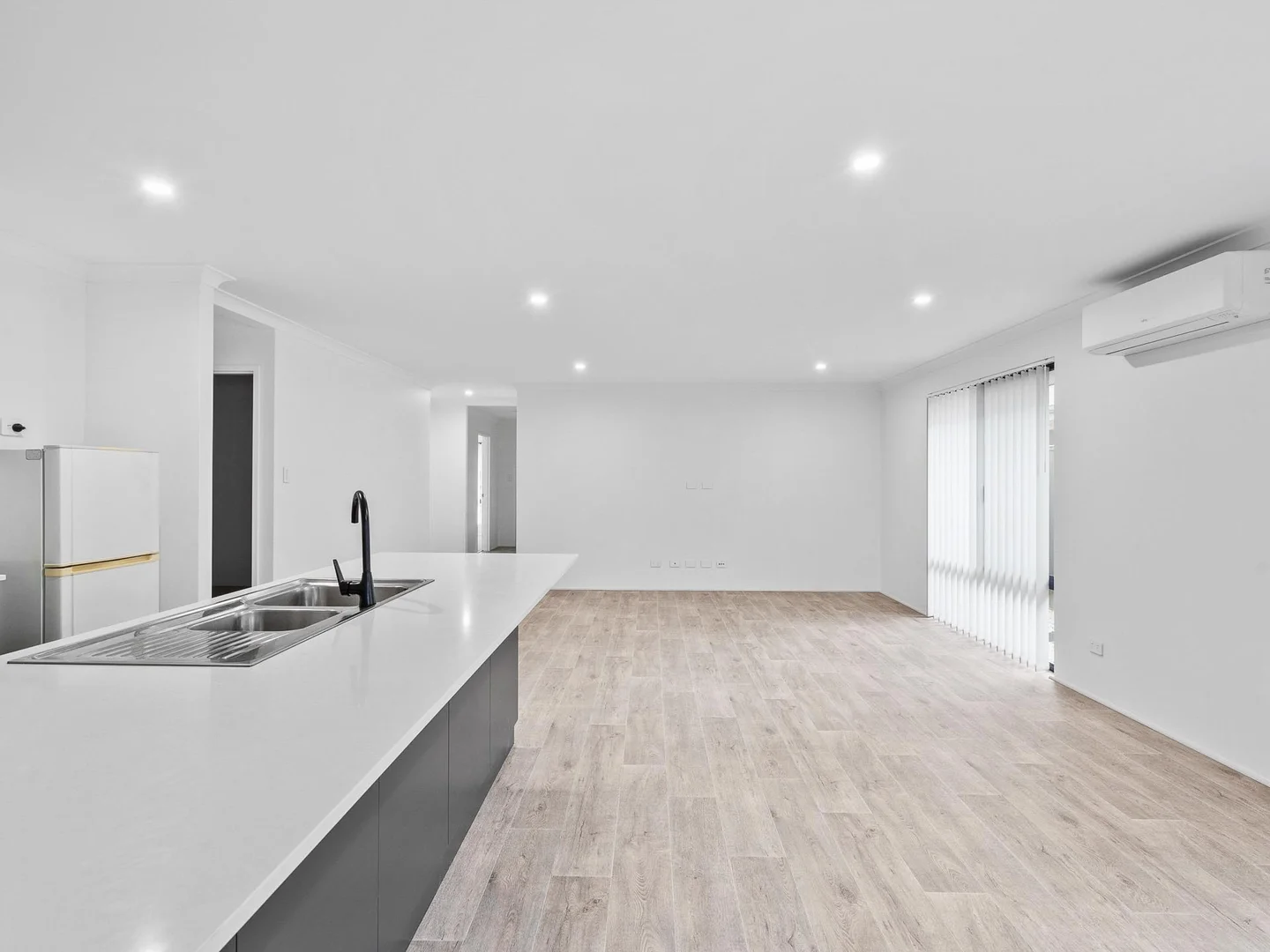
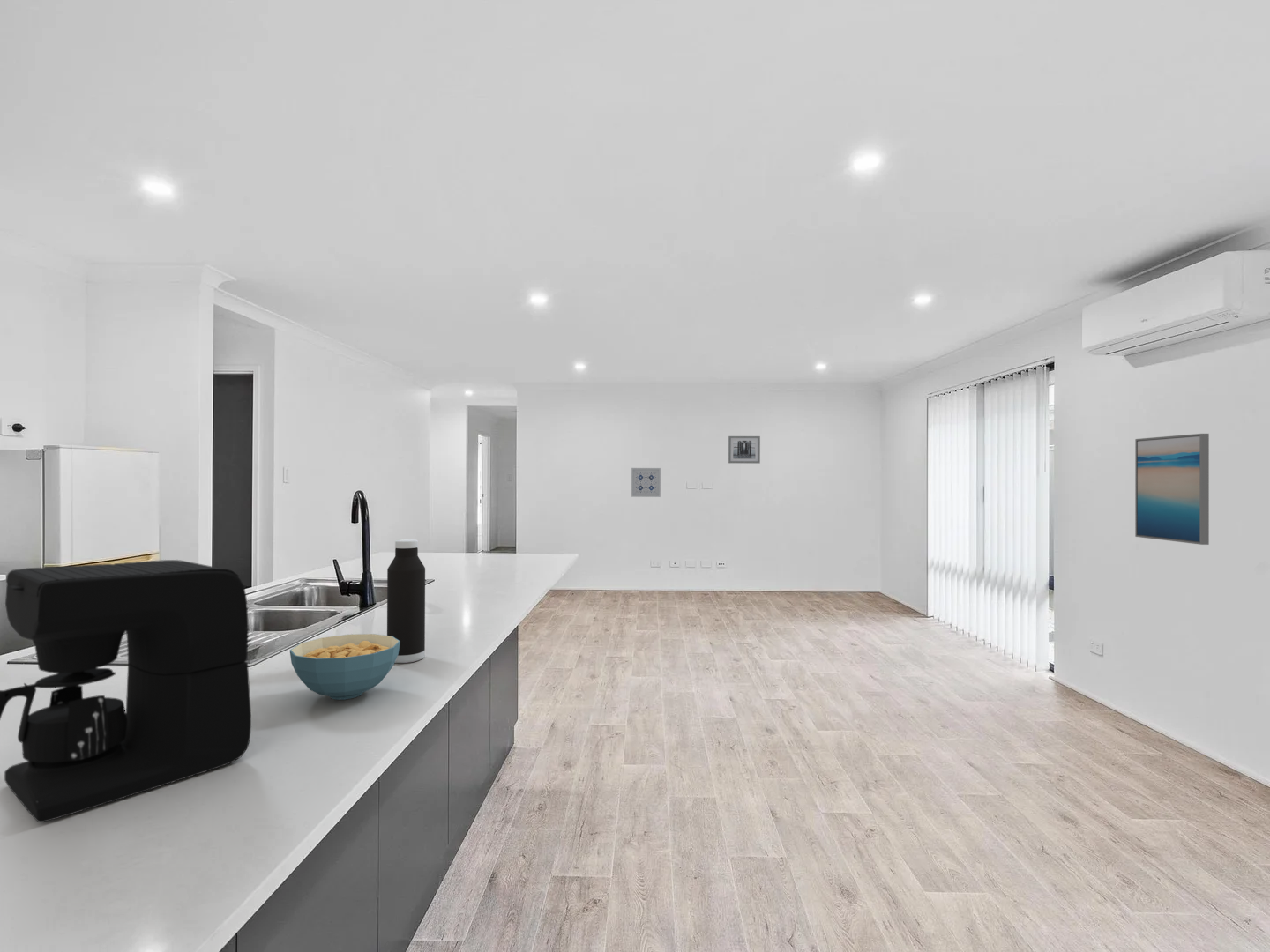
+ water bottle (406, 599)
+ wall art (1169, 488)
+ wall art (743, 450)
+ coffee maker (115, 673)
+ wall art (646, 482)
+ cereal bowl (346, 670)
